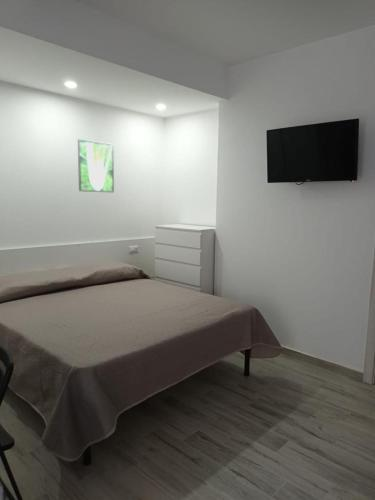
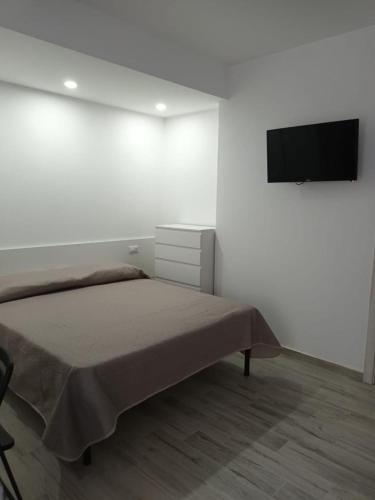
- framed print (96, 167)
